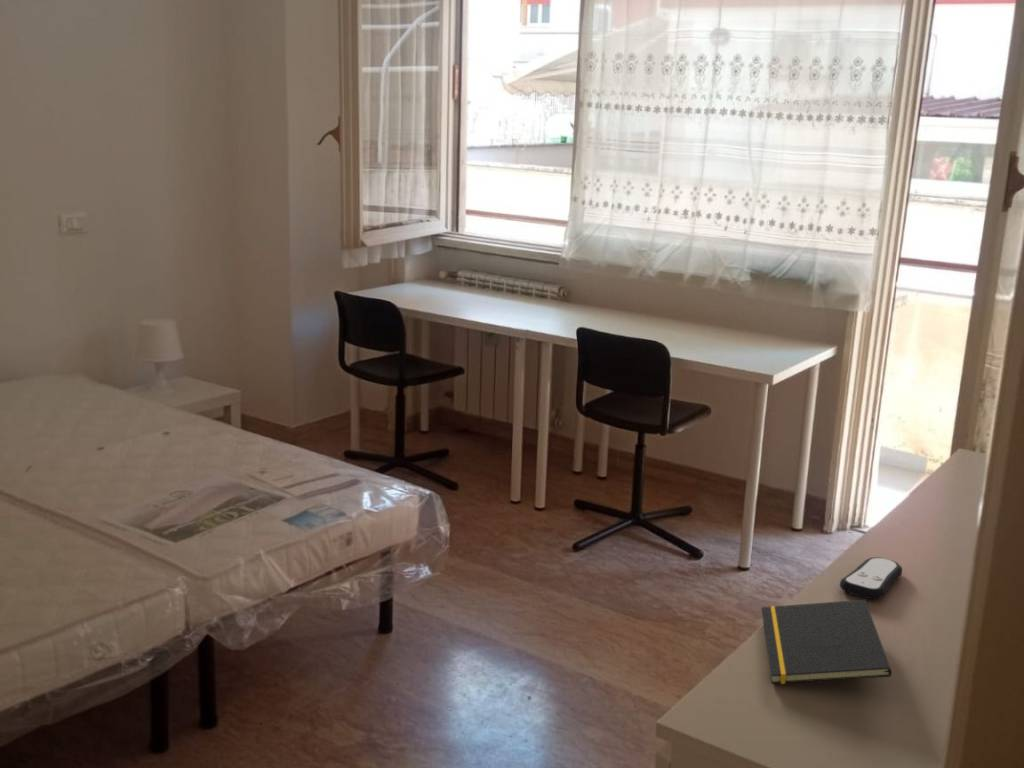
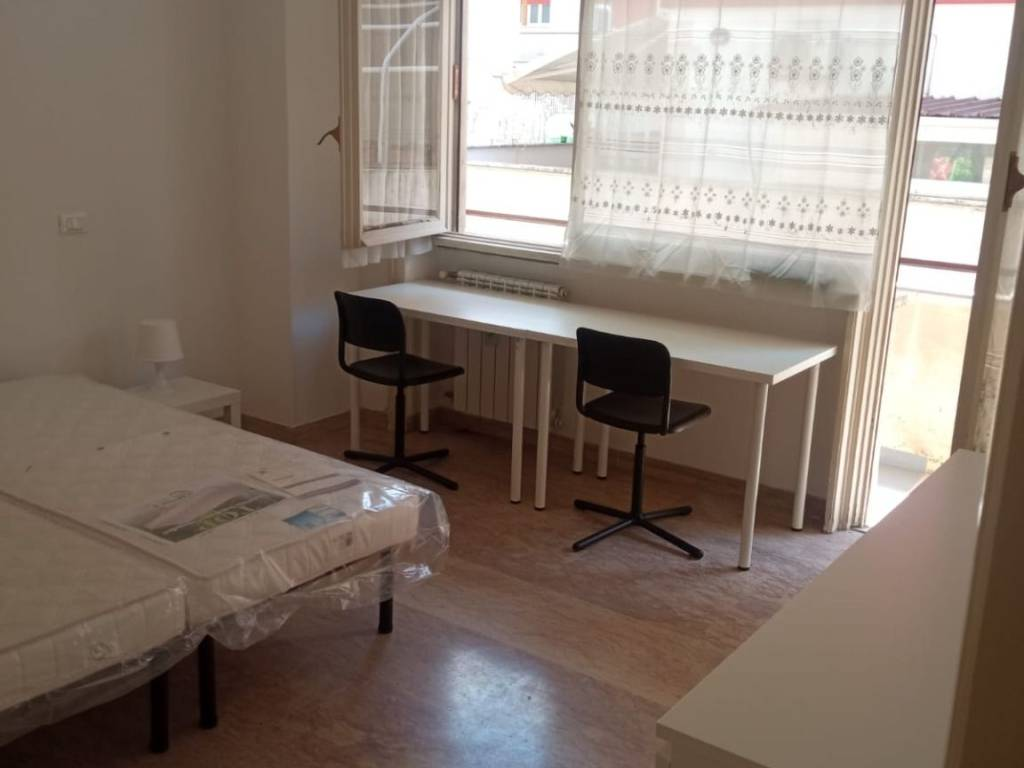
- notepad (821, 639)
- remote control (873, 576)
